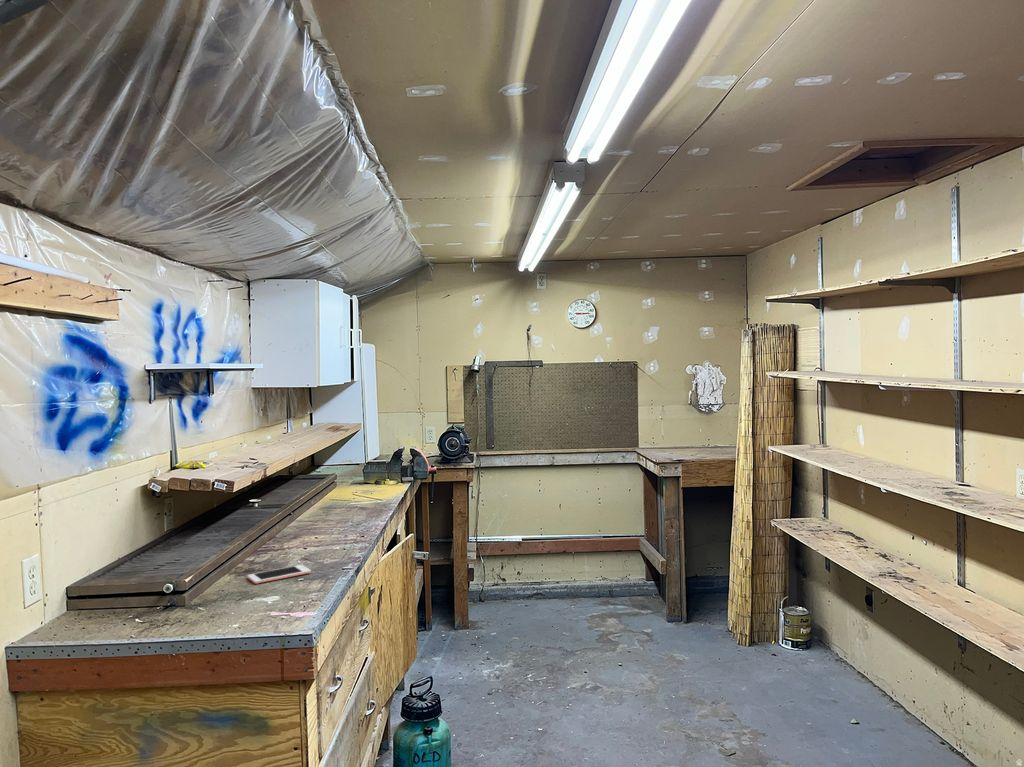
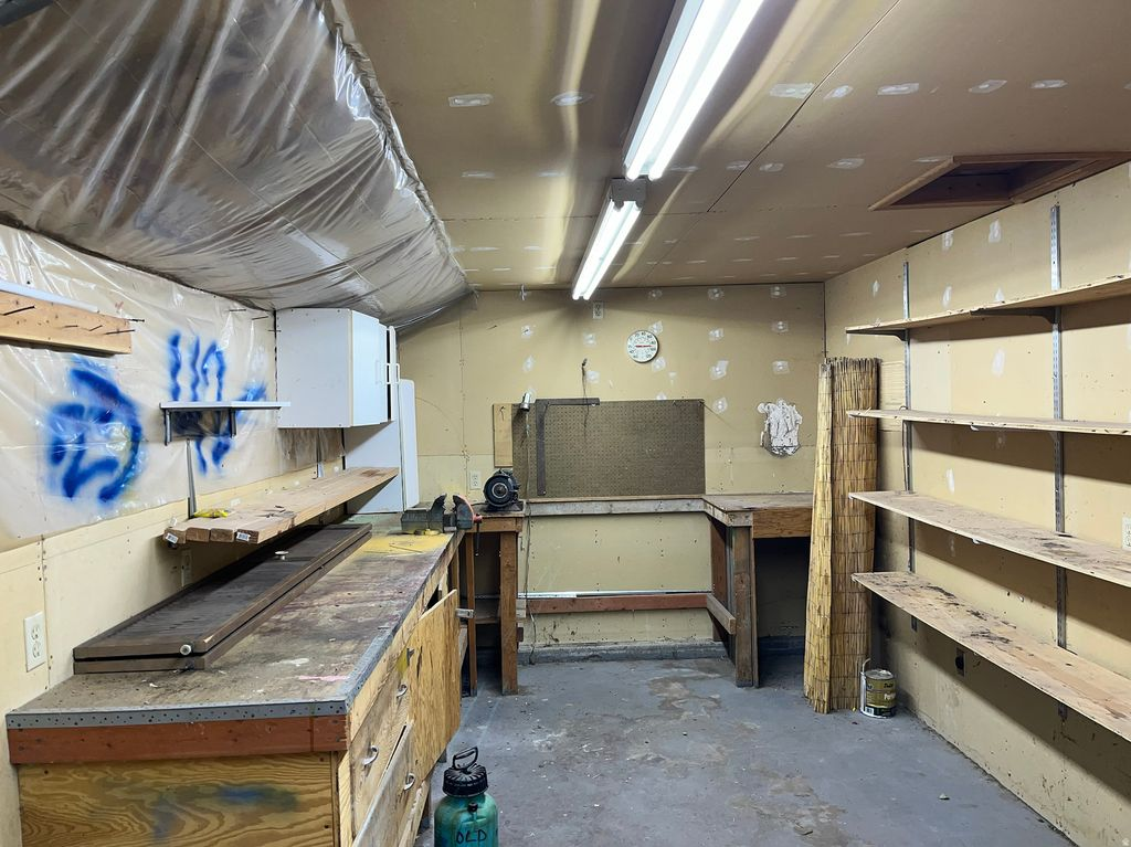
- cell phone (279, 574)
